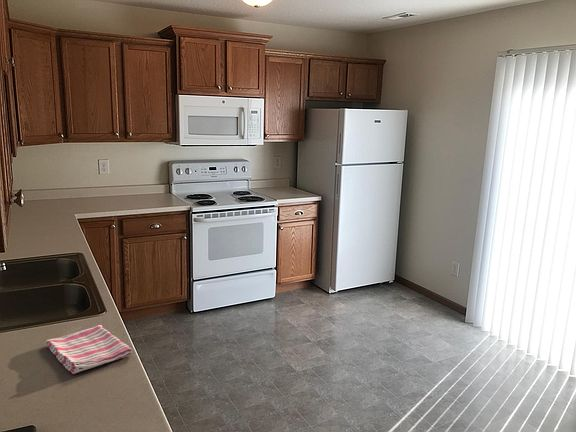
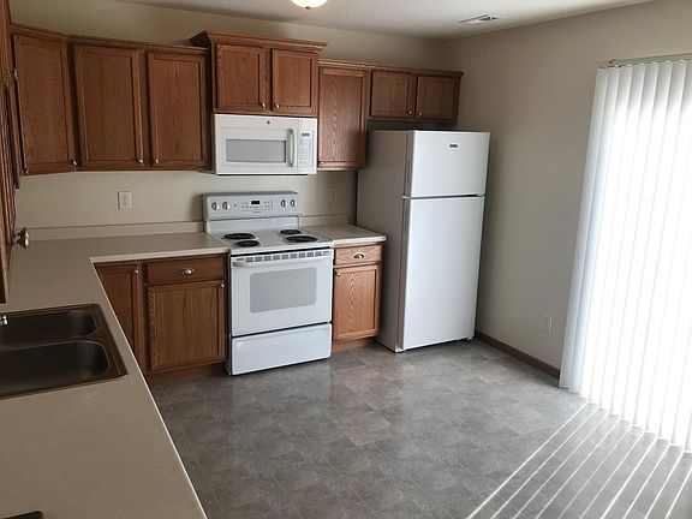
- dish towel (88, 345)
